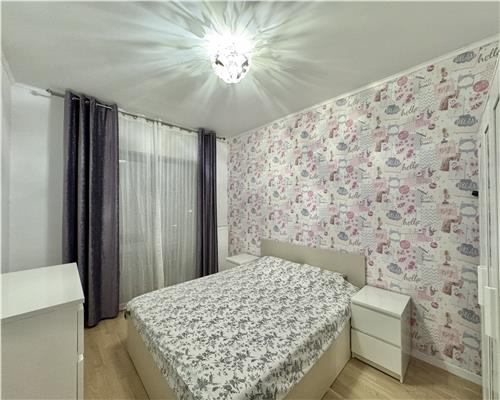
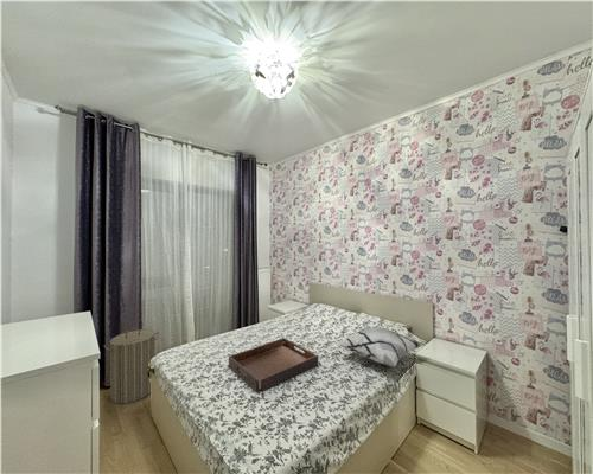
+ serving tray (273, 360)
+ decorative pillow (380, 344)
+ laundry hamper (133, 359)
